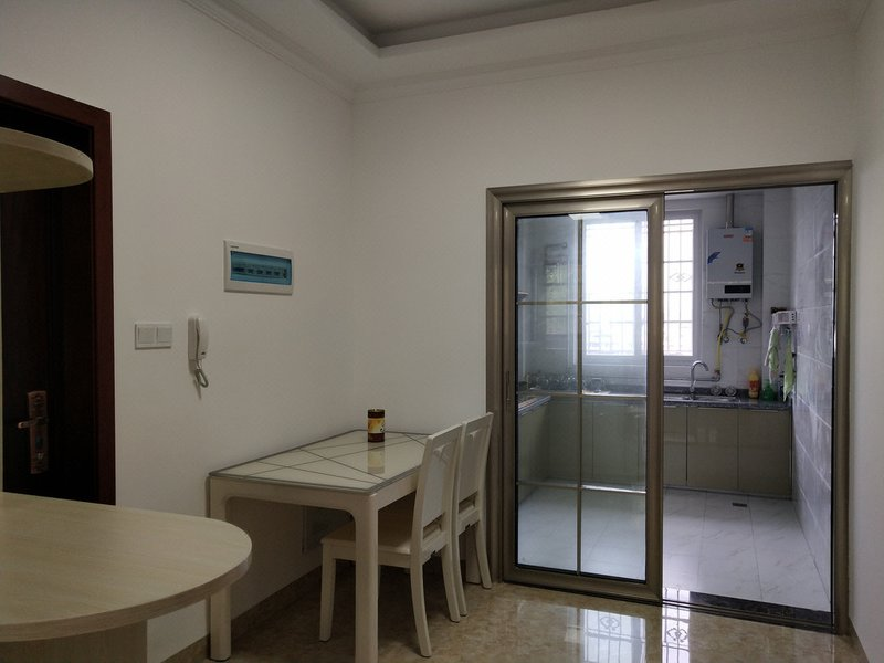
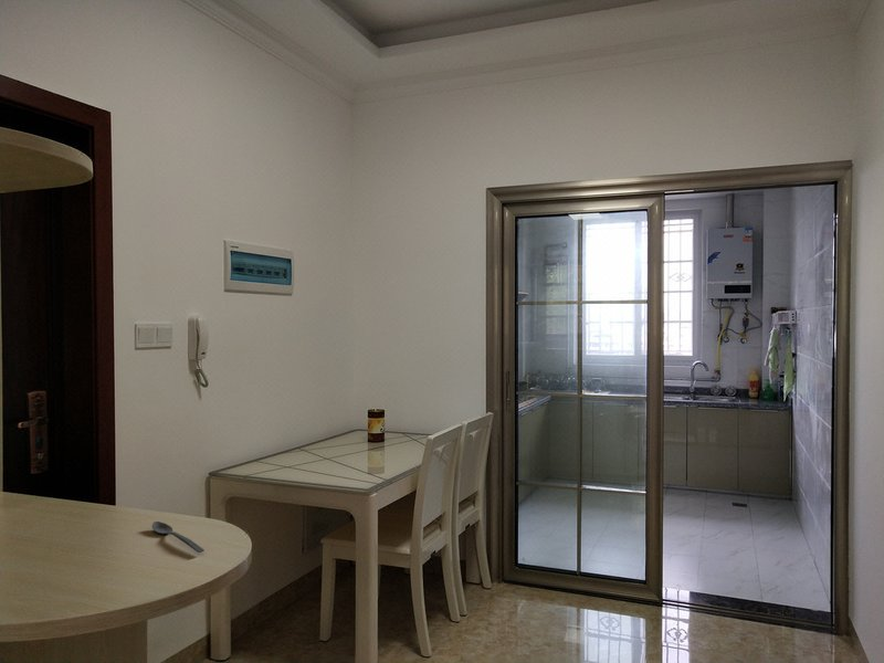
+ spoon (177, 536)
